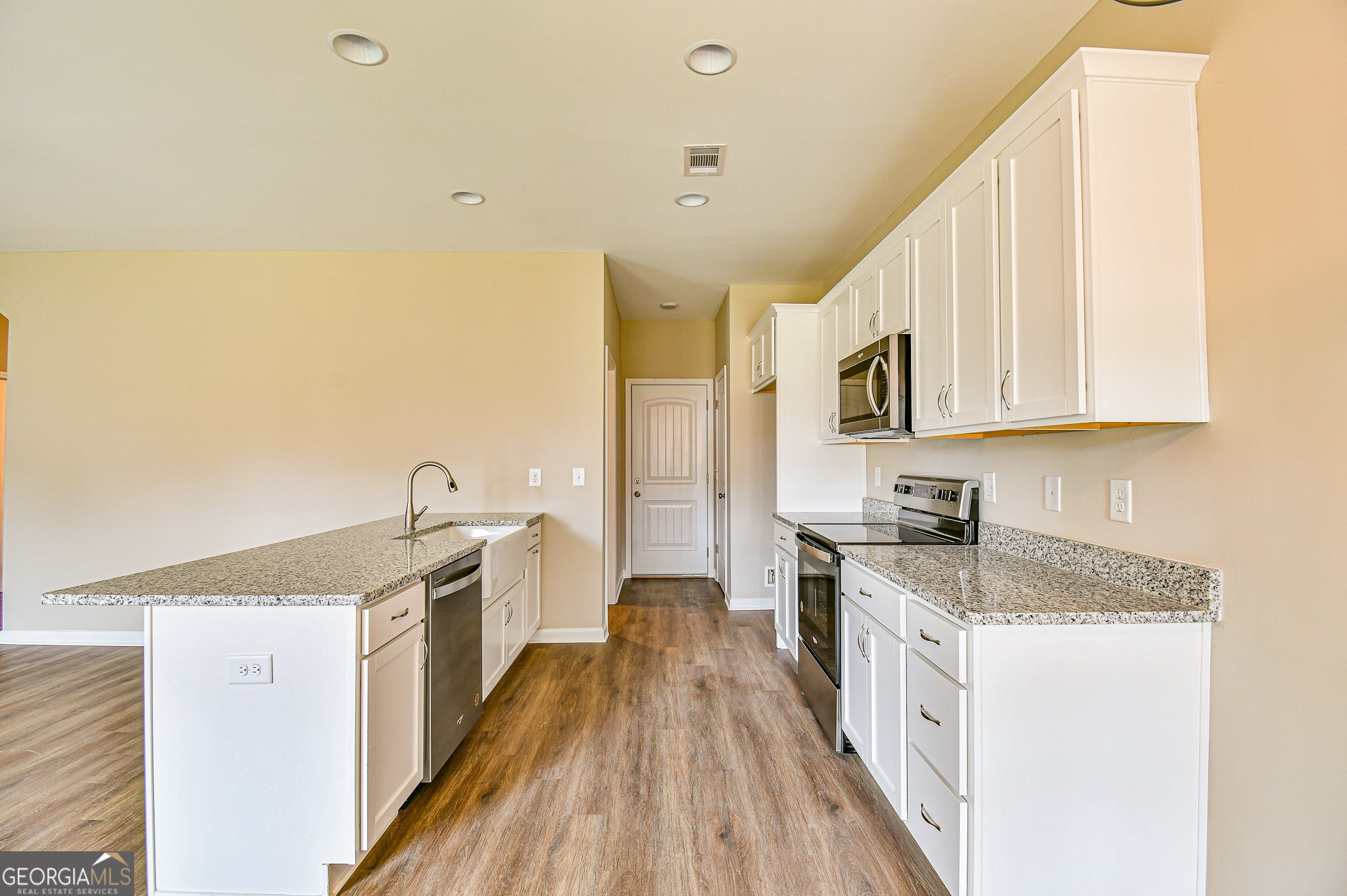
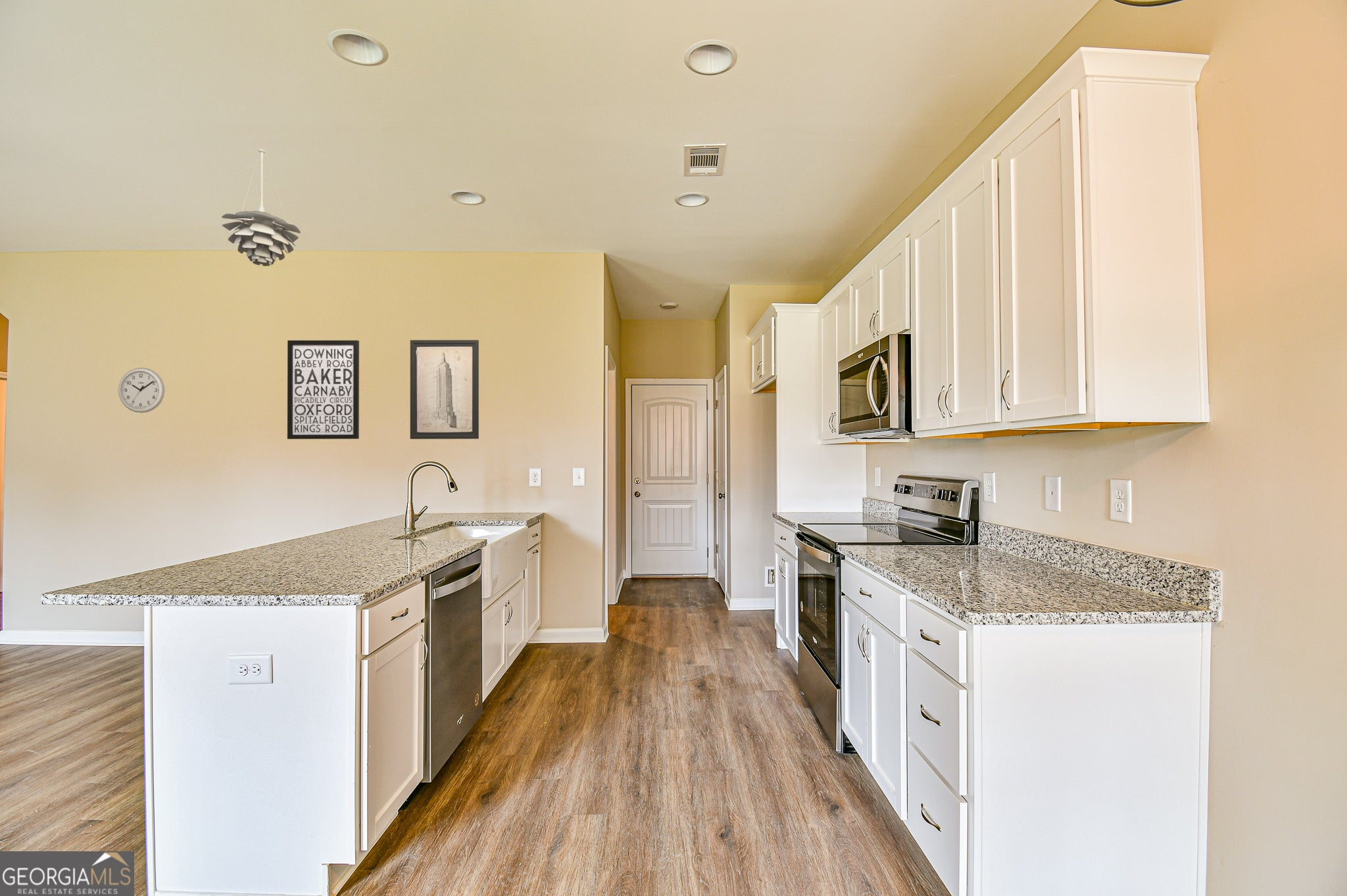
+ pendant light (262, 207)
+ wall art (323, 389)
+ wall clock (140, 390)
+ wall art (444, 389)
